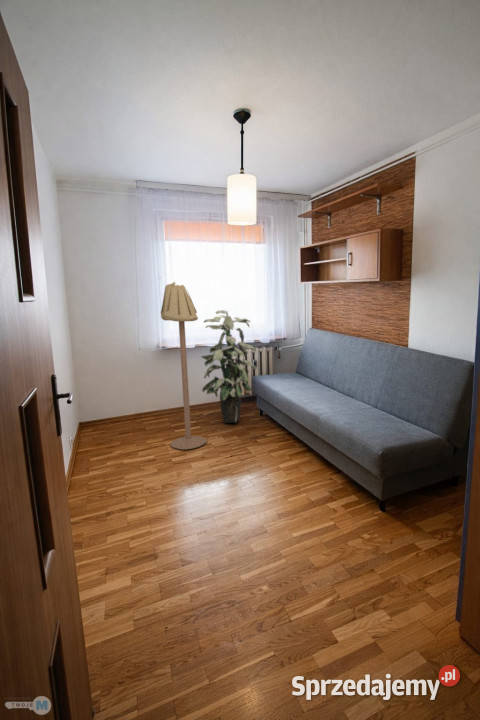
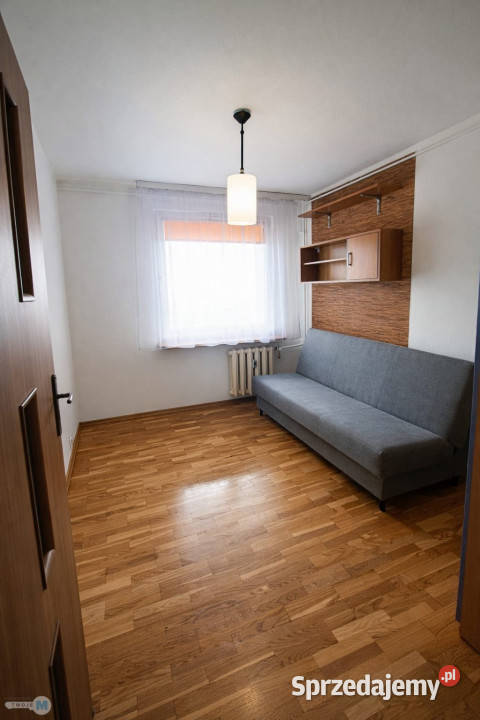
- floor lamp (182, 364)
- indoor plant (226, 366)
